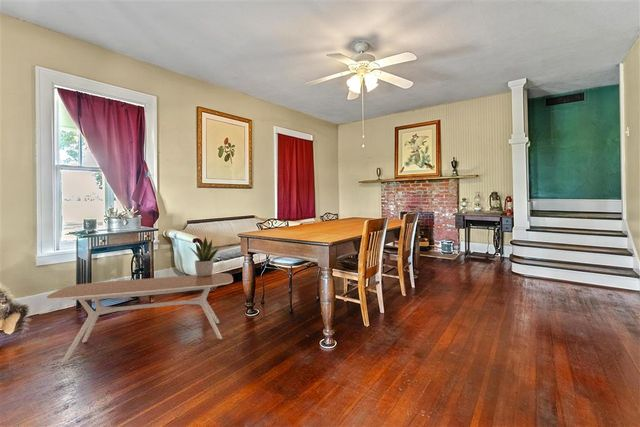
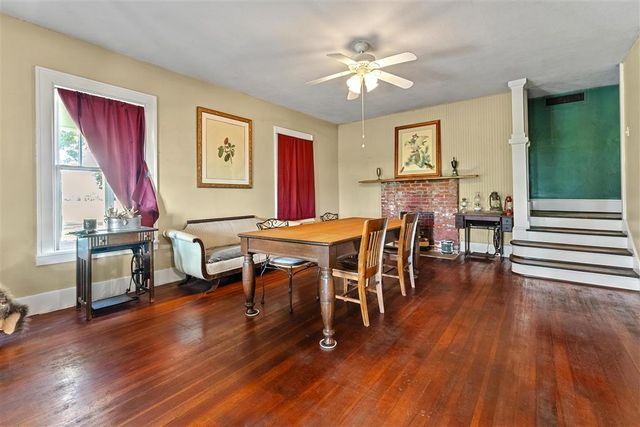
- potted plant (203, 255)
- coffee table (150, 307)
